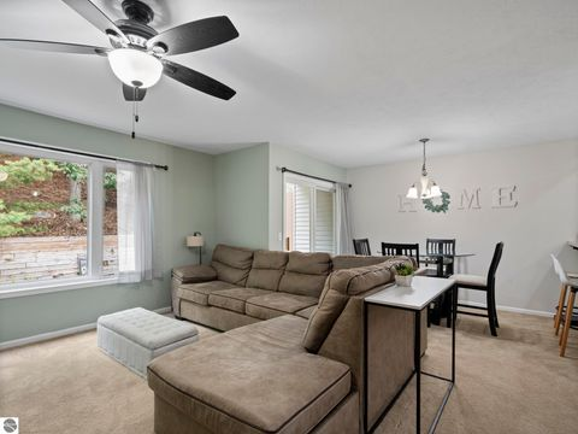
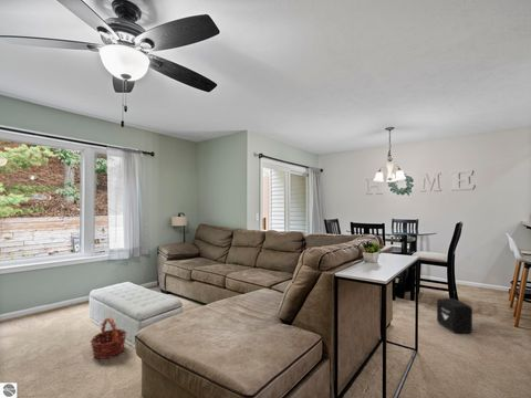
+ basket (108, 334)
+ air purifier (452, 314)
